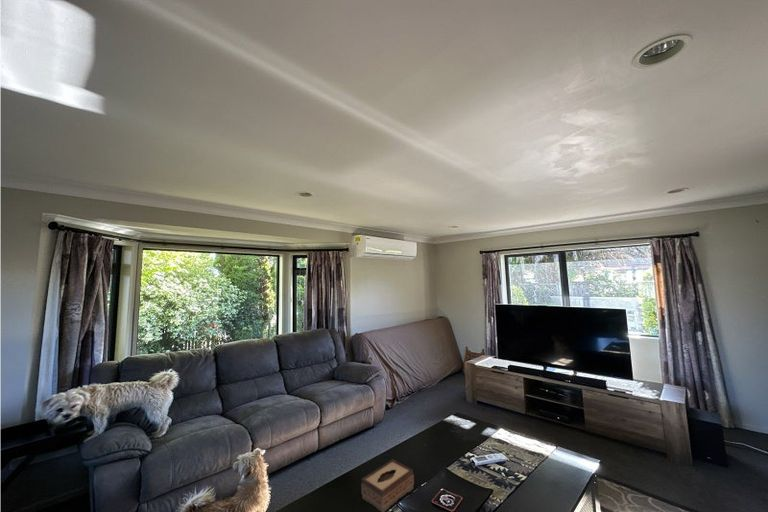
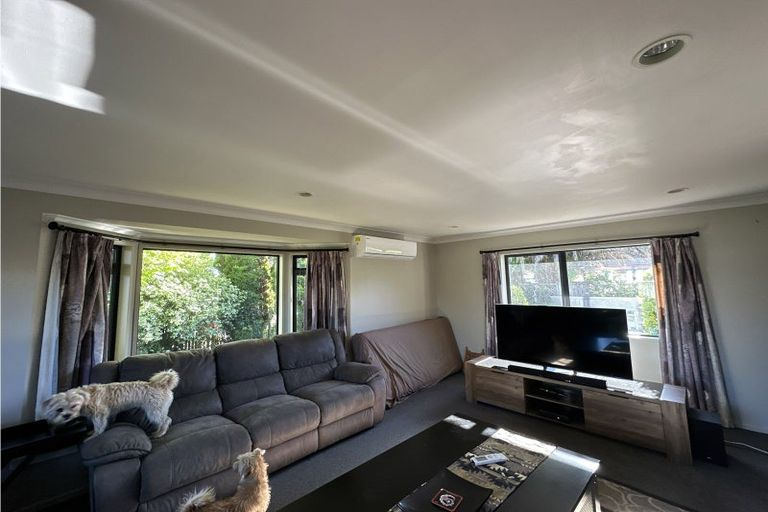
- tissue box (388, 483)
